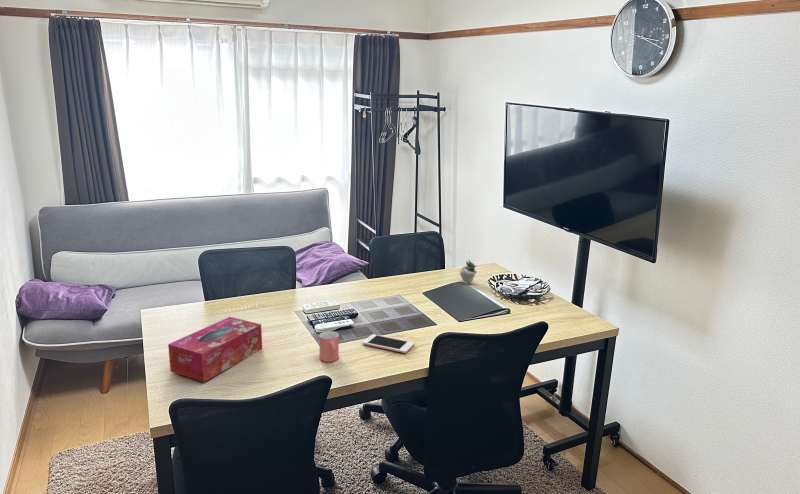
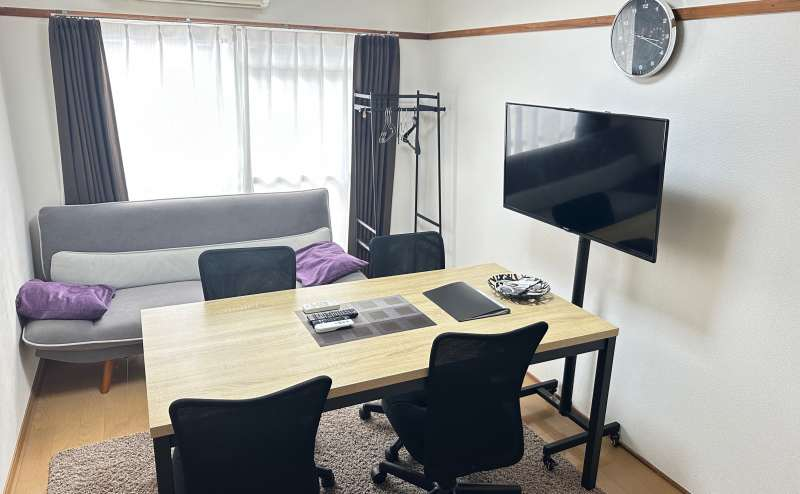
- tissue box (217, 346)
- succulent plant (467, 268)
- cup (330, 348)
- cell phone (388, 343)
